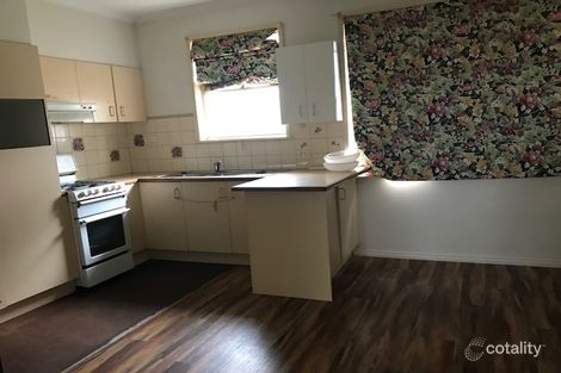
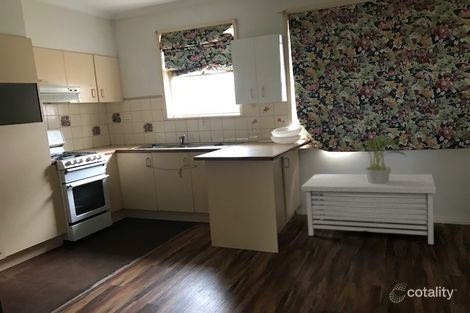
+ storage bench (368, 205)
+ potted plant (377, 159)
